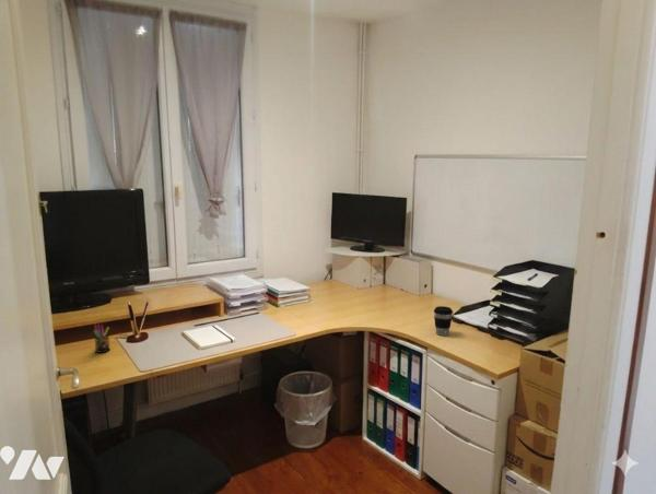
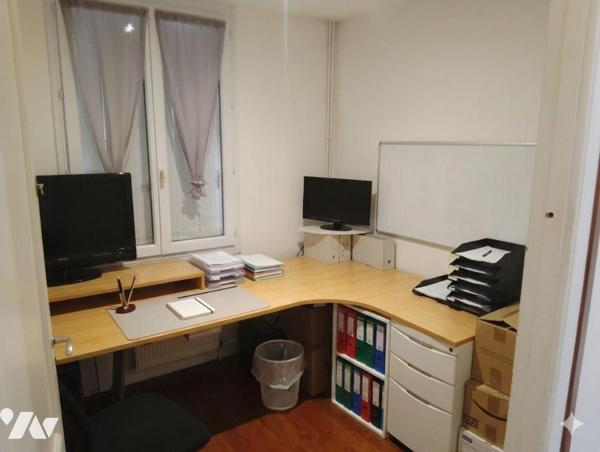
- coffee cup (443, 320)
- pen holder (99, 337)
